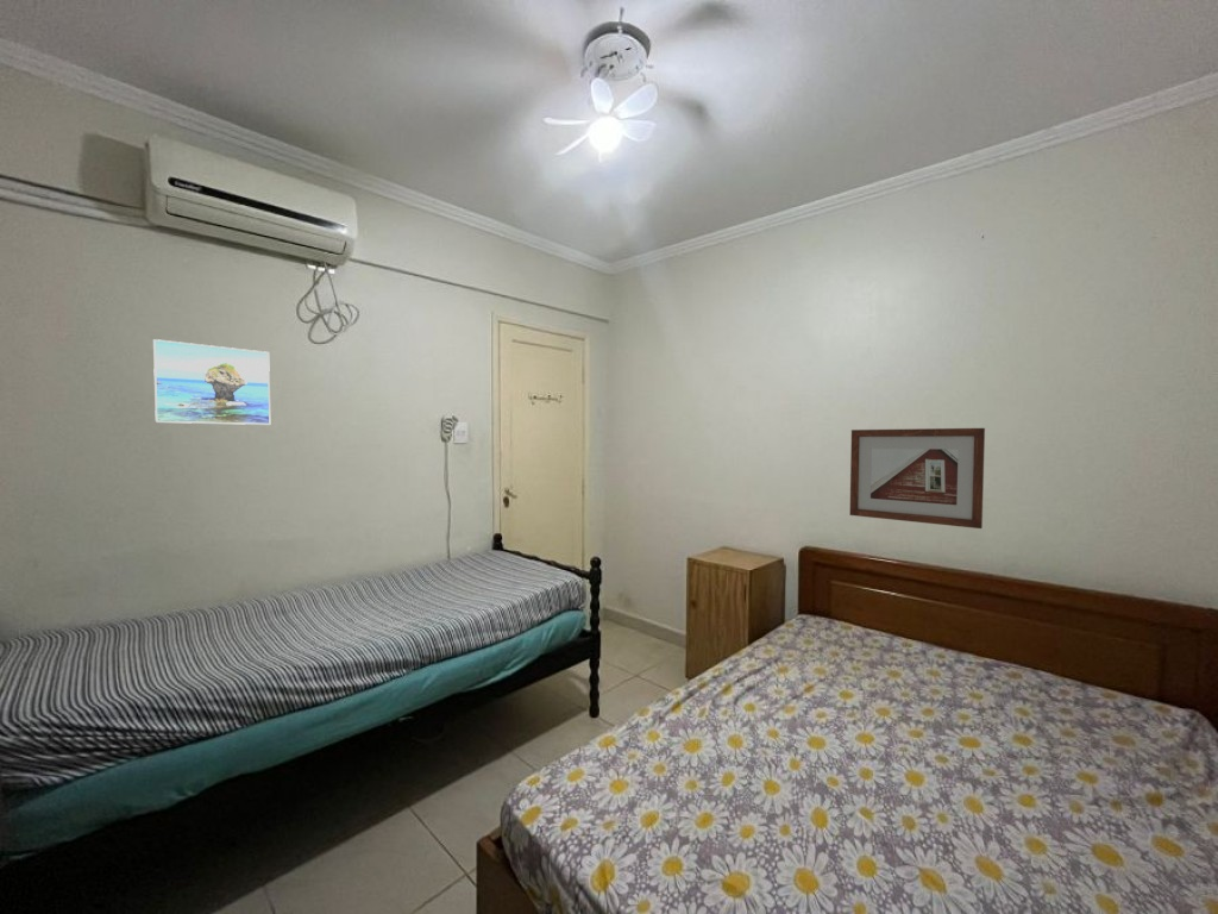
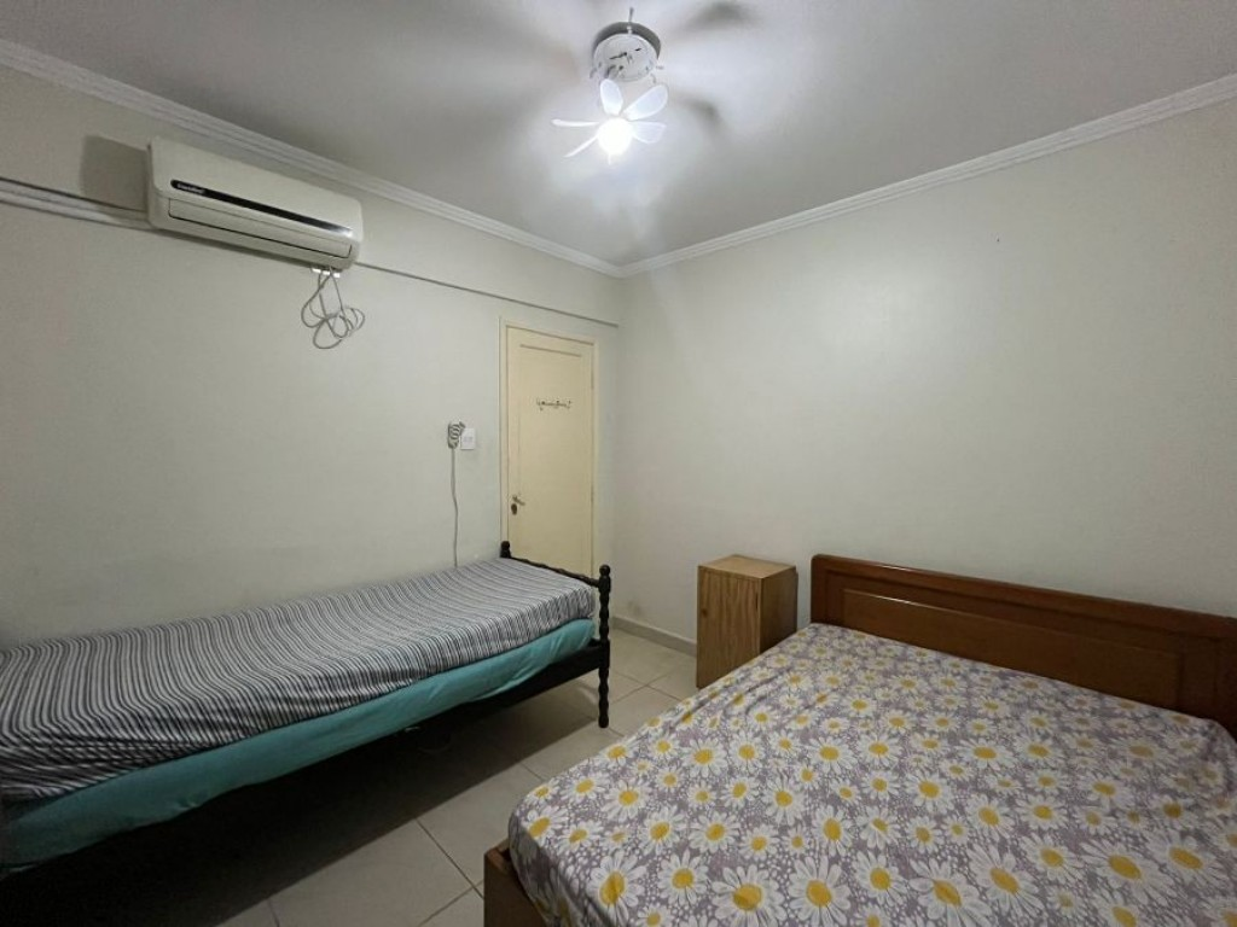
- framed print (215, 384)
- picture frame (911, 475)
